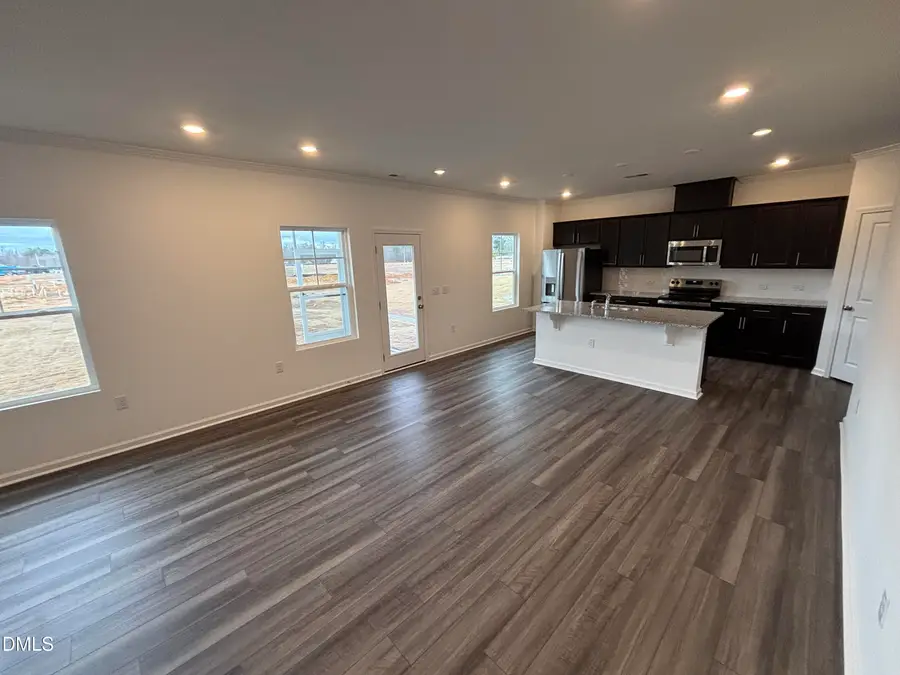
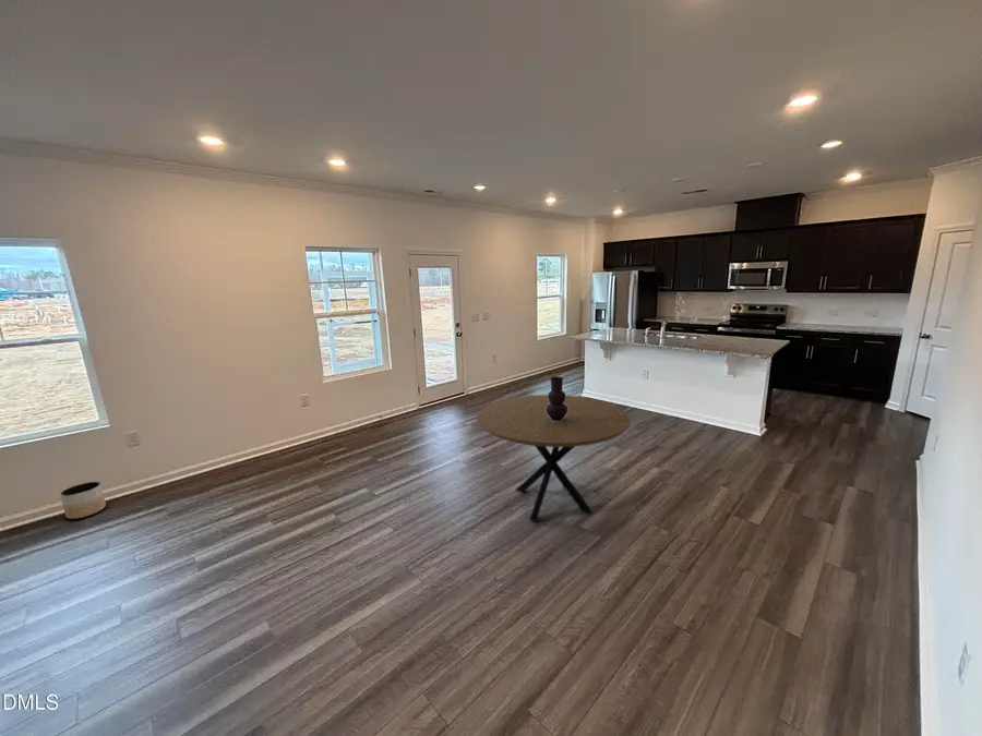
+ vase (556, 398)
+ dining table (551, 458)
+ planter (83, 499)
